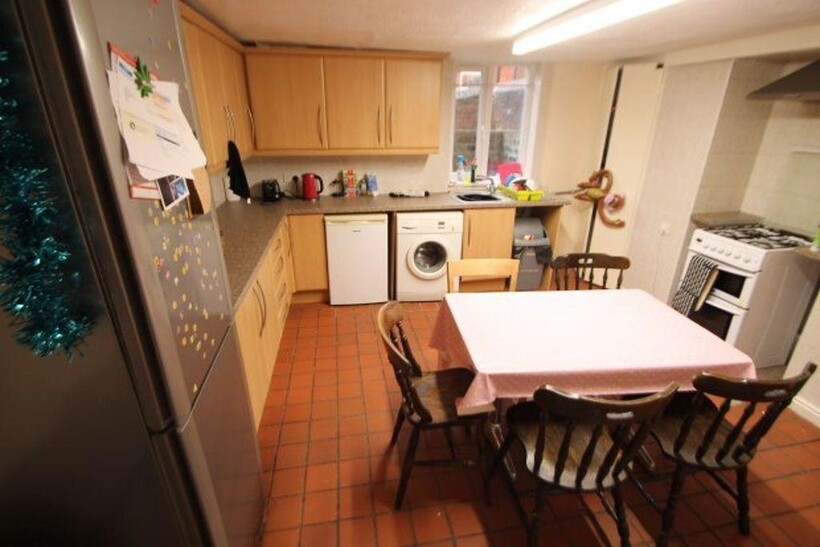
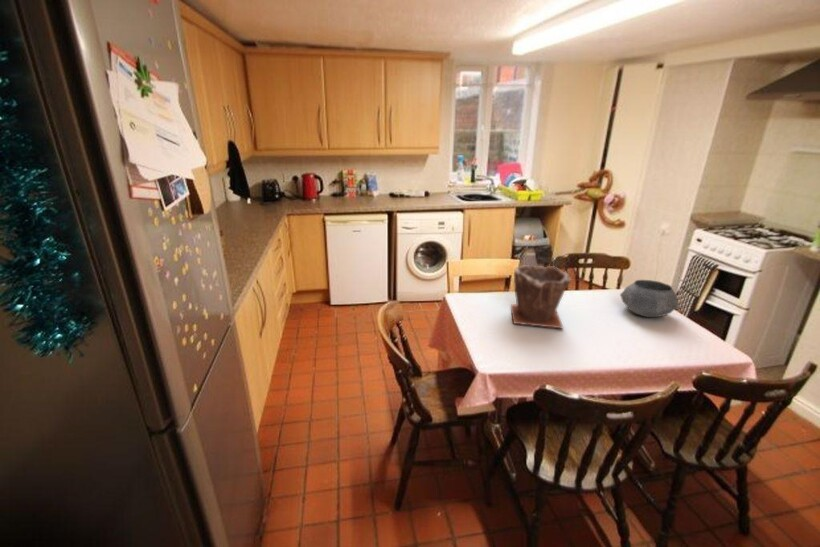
+ bowl (648, 299)
+ plant pot (538, 293)
